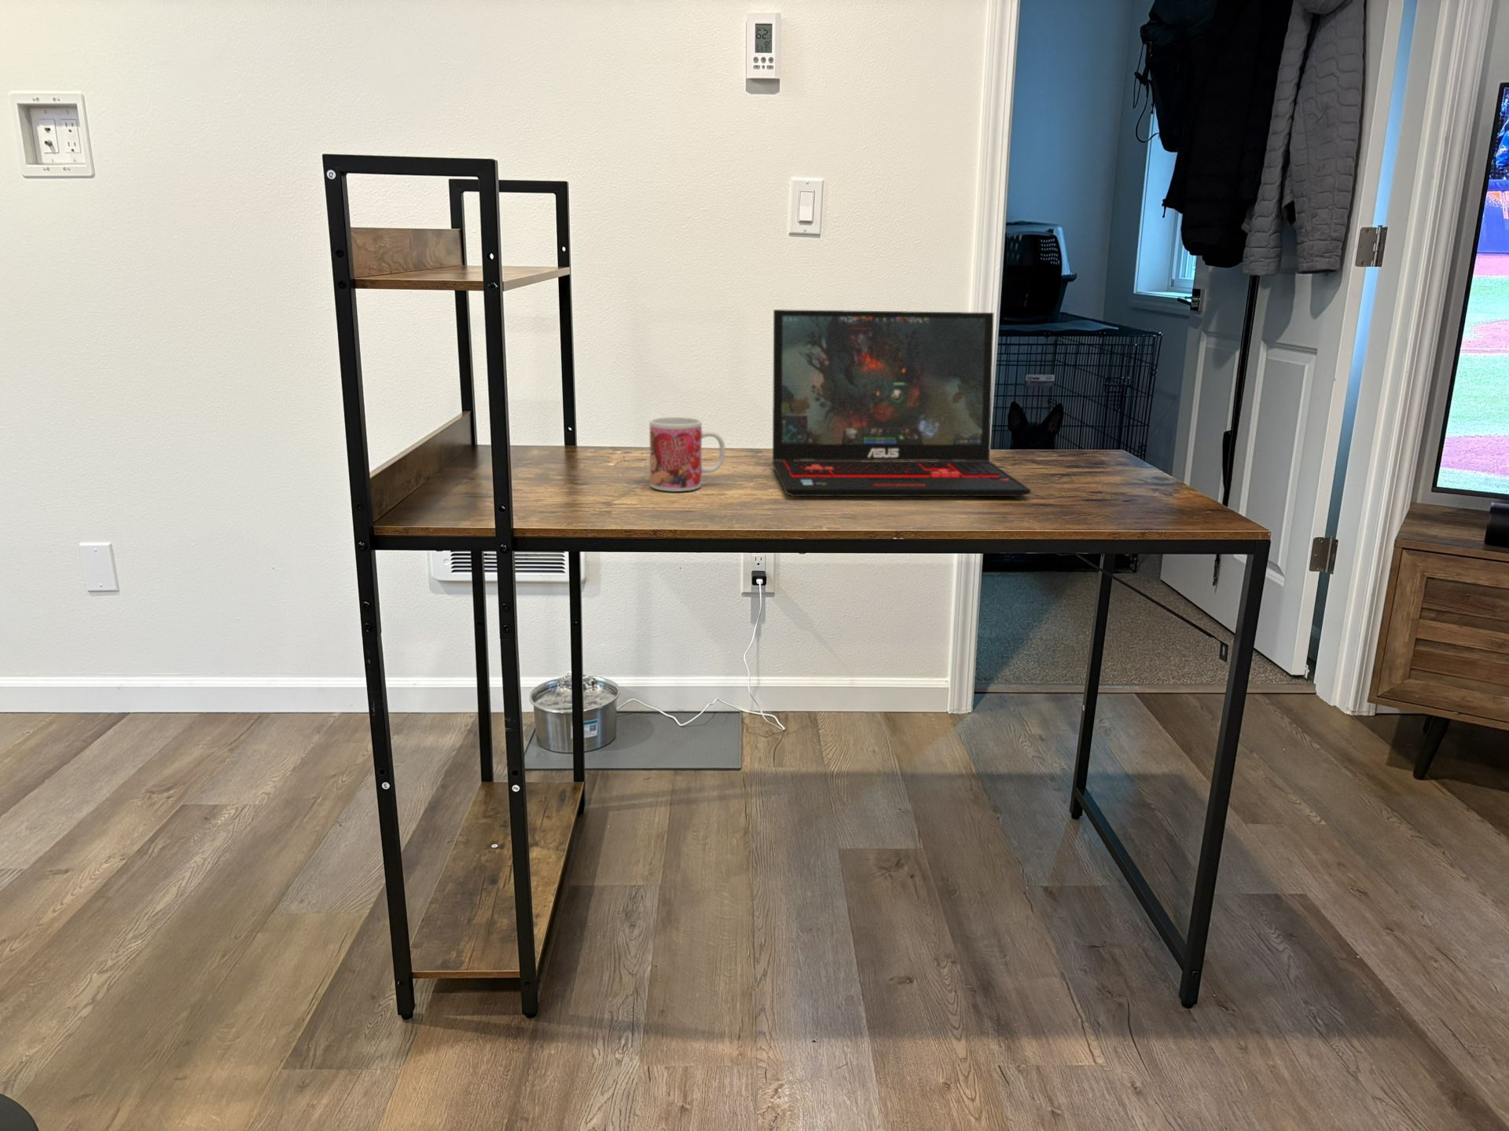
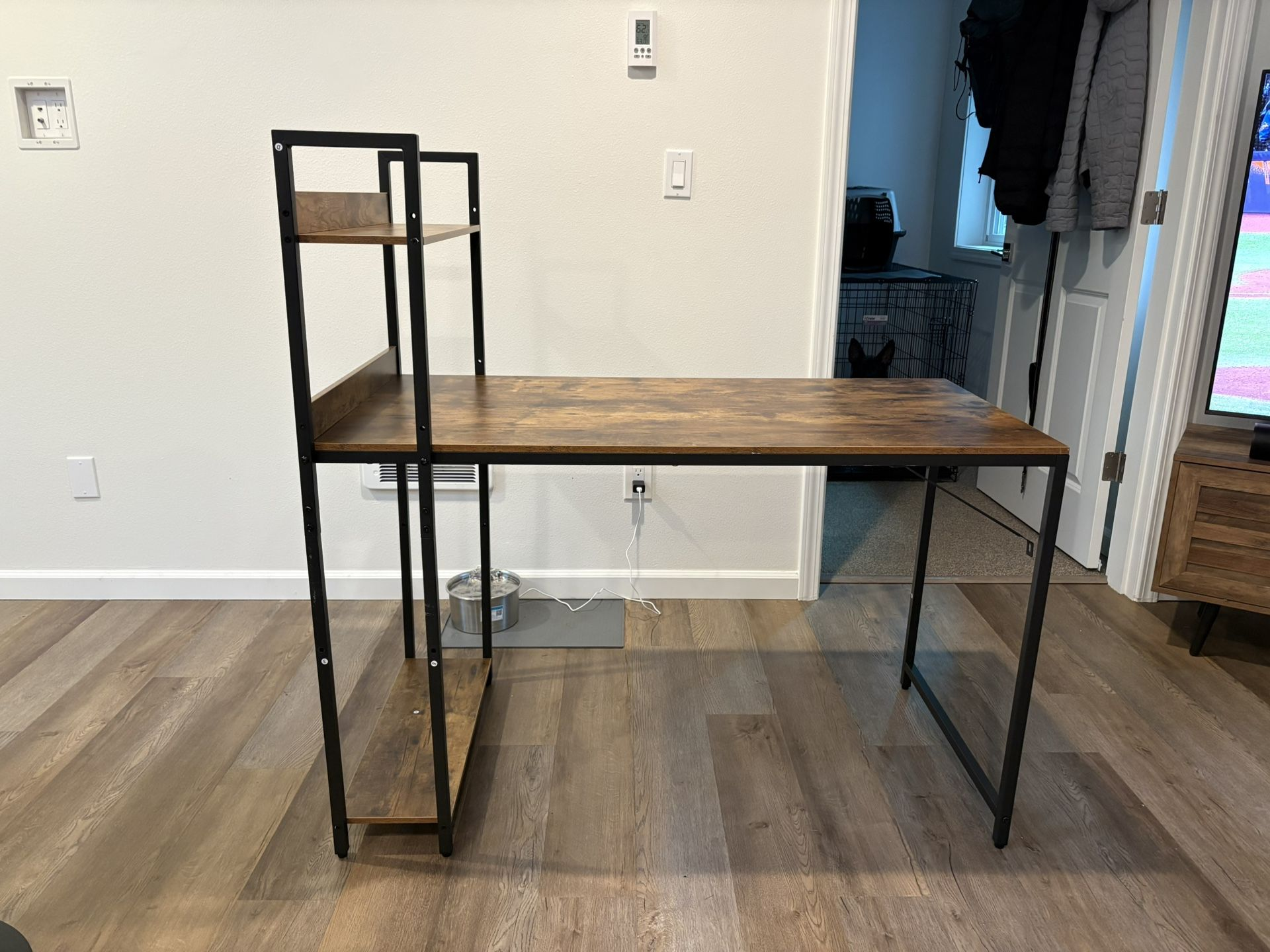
- mug (688, 453)
- laptop (895, 400)
